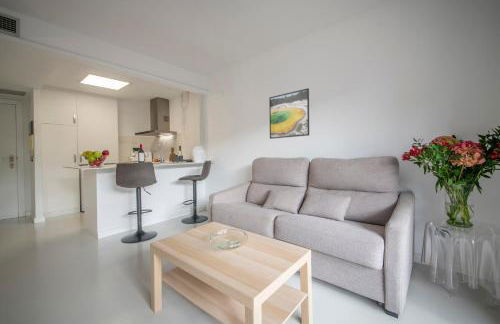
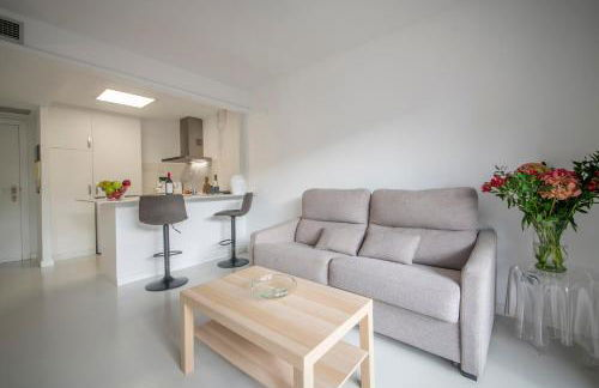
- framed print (288, 115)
